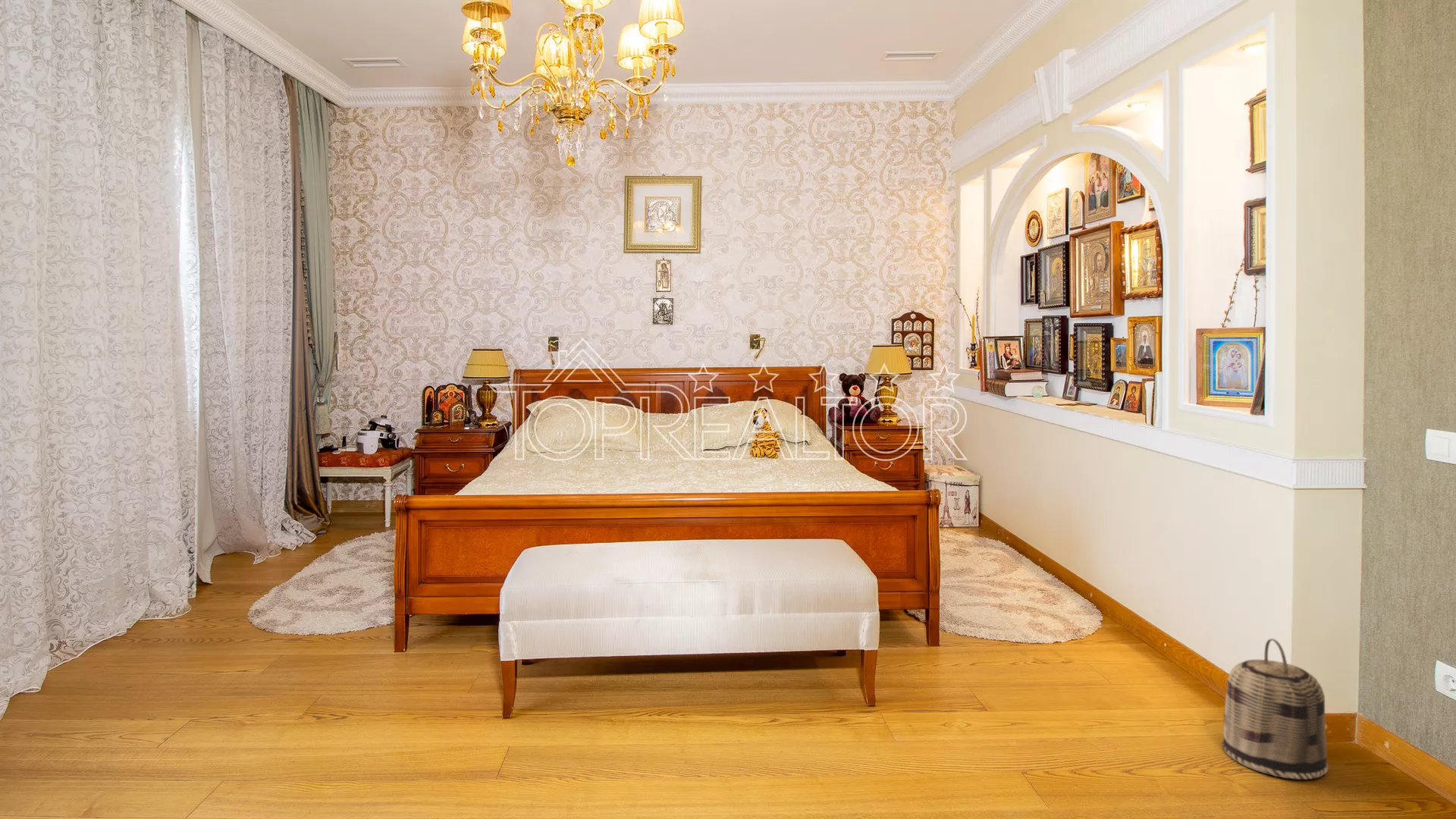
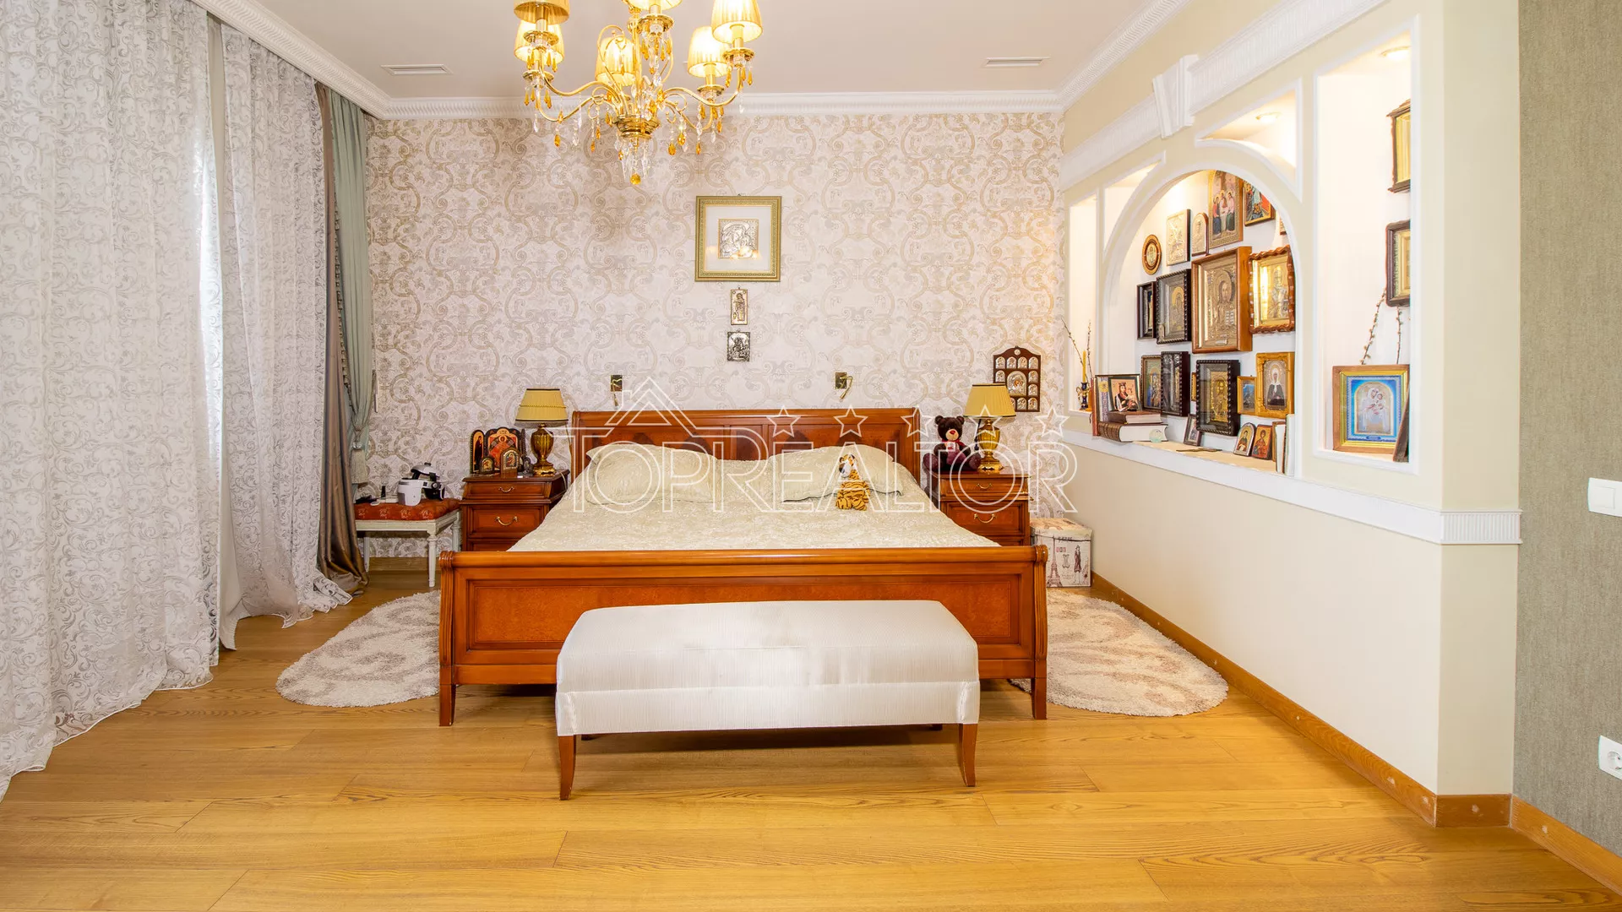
- basket (1274, 698)
